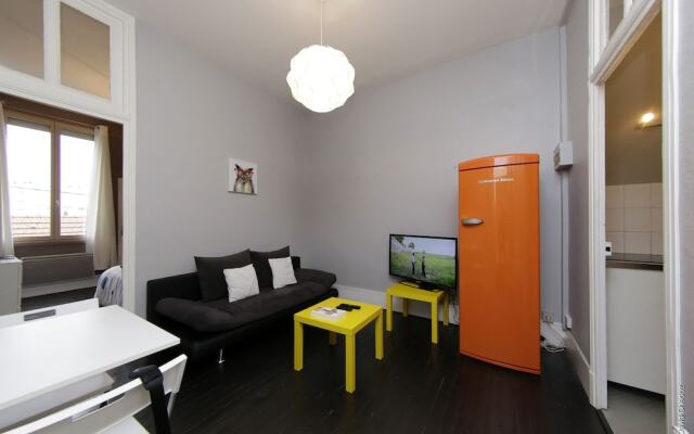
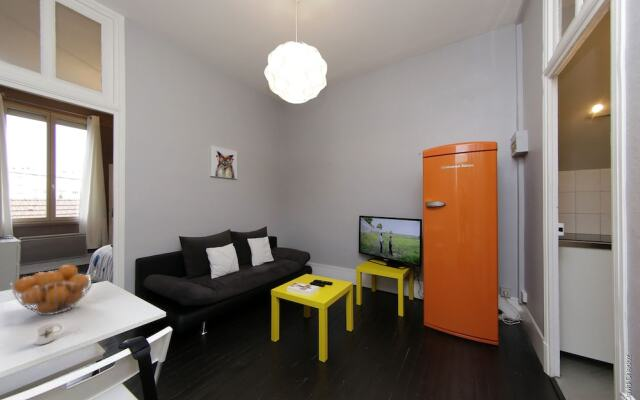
+ mug (59, 330)
+ fruit basket (57, 288)
